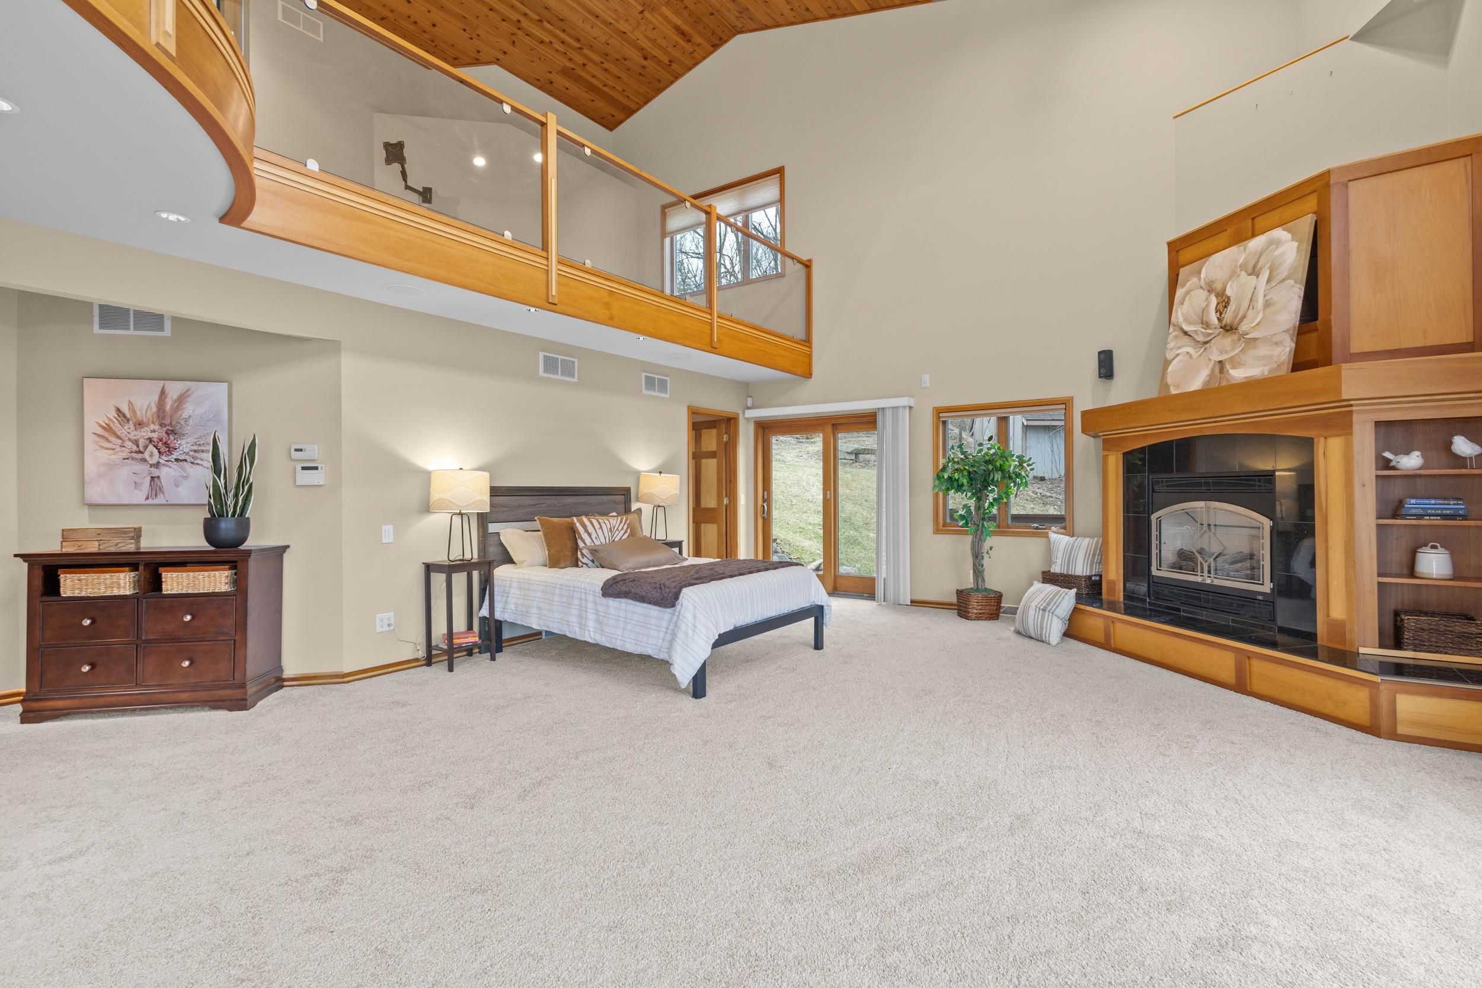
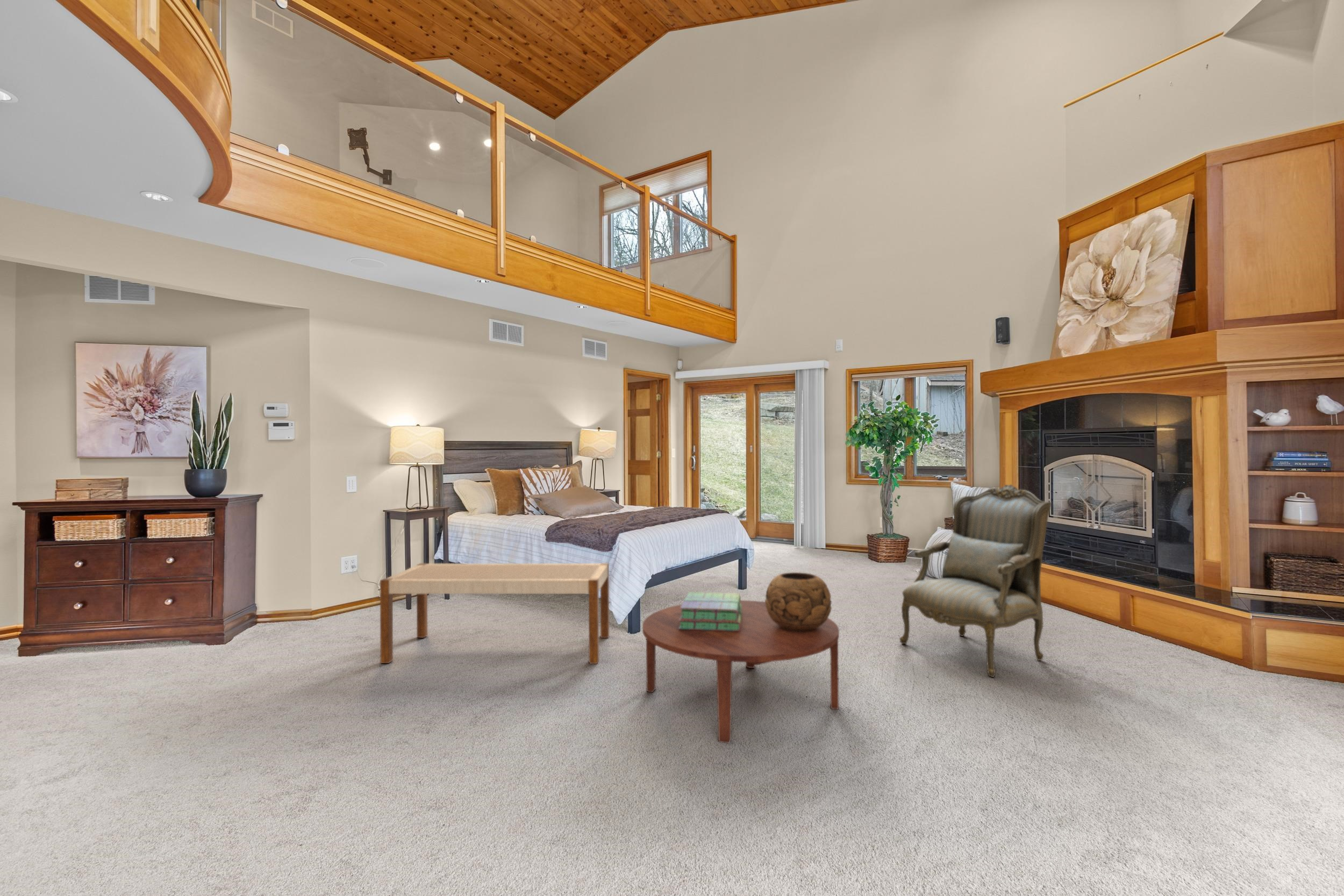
+ coffee table (739, 661)
+ bench (502, 593)
+ stack of books (712, 610)
+ decorative bowl (798, 601)
+ armchair (975, 569)
